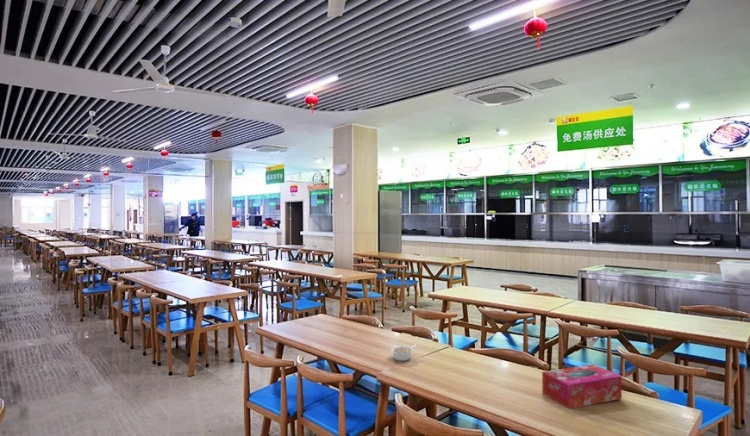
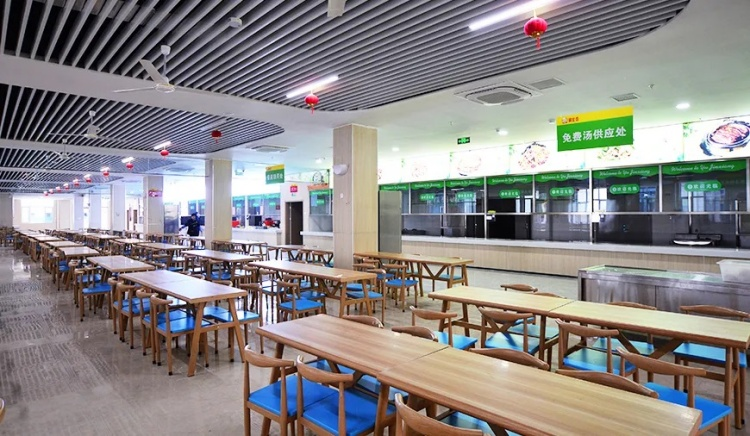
- tissue box (581, 385)
- legume (402, 352)
